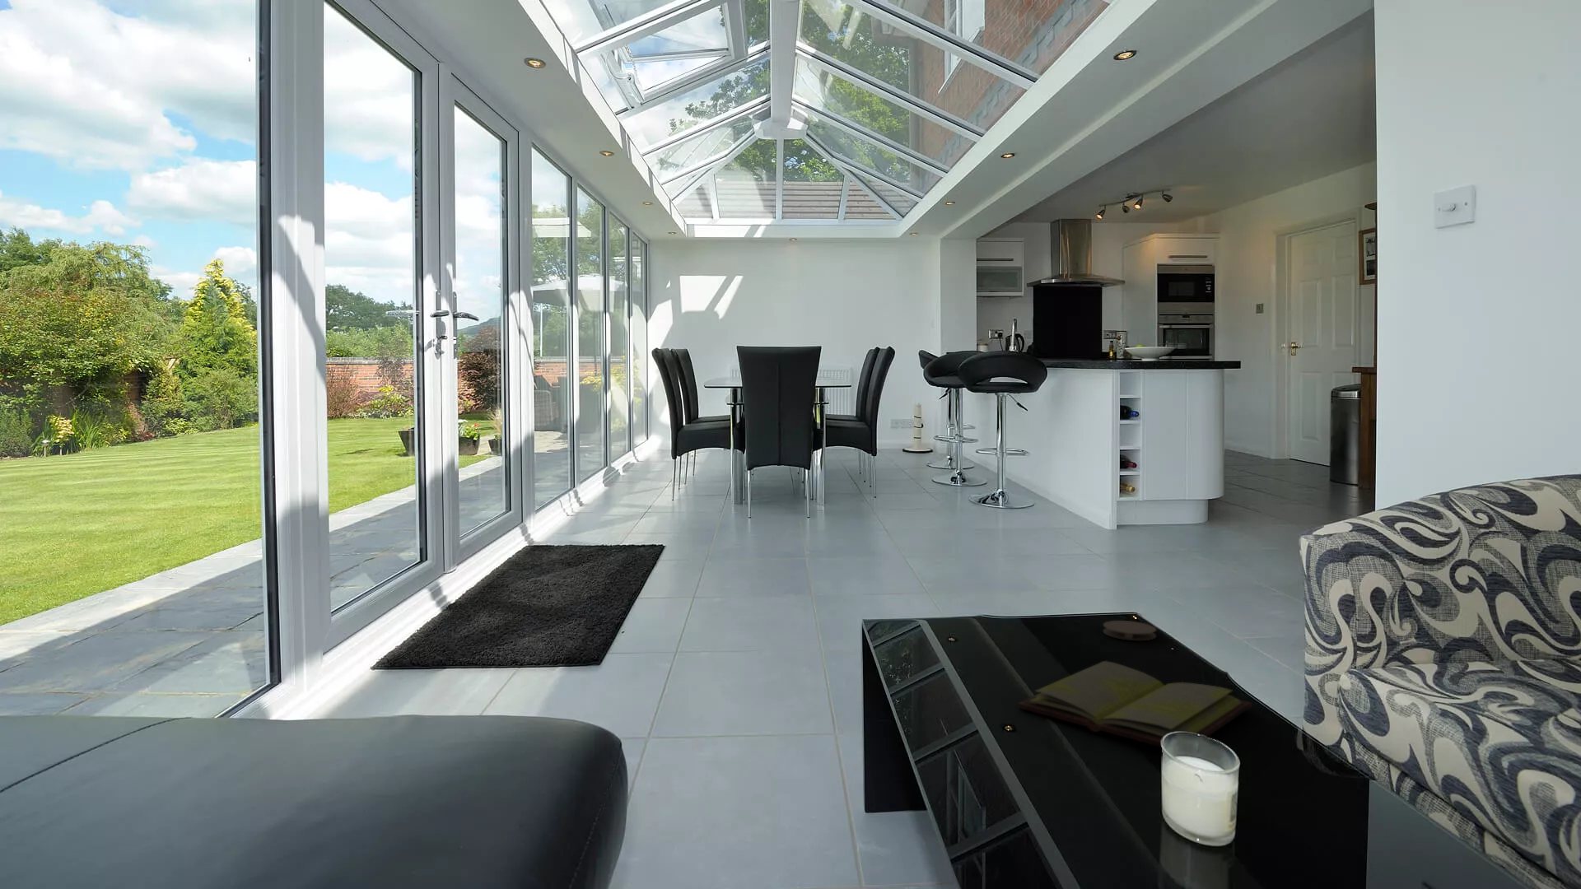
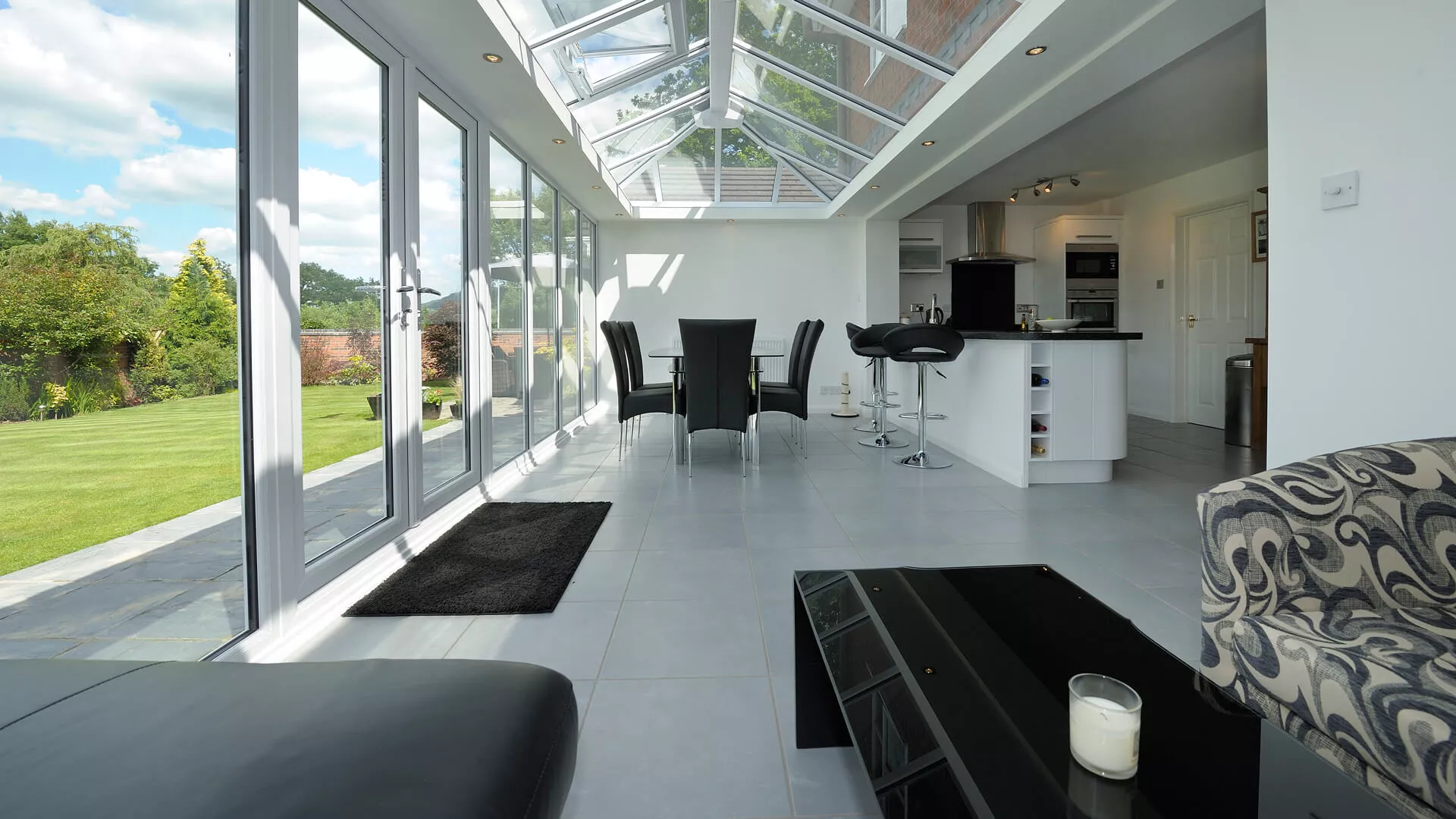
- diary (1133, 700)
- coaster (1129, 630)
